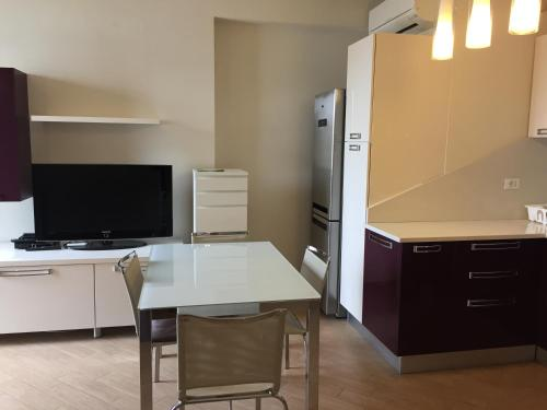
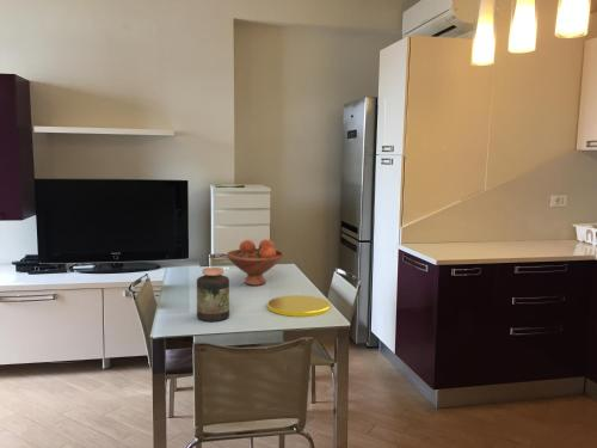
+ plate (298, 305)
+ fruit bowl (254, 262)
+ jar (213, 293)
